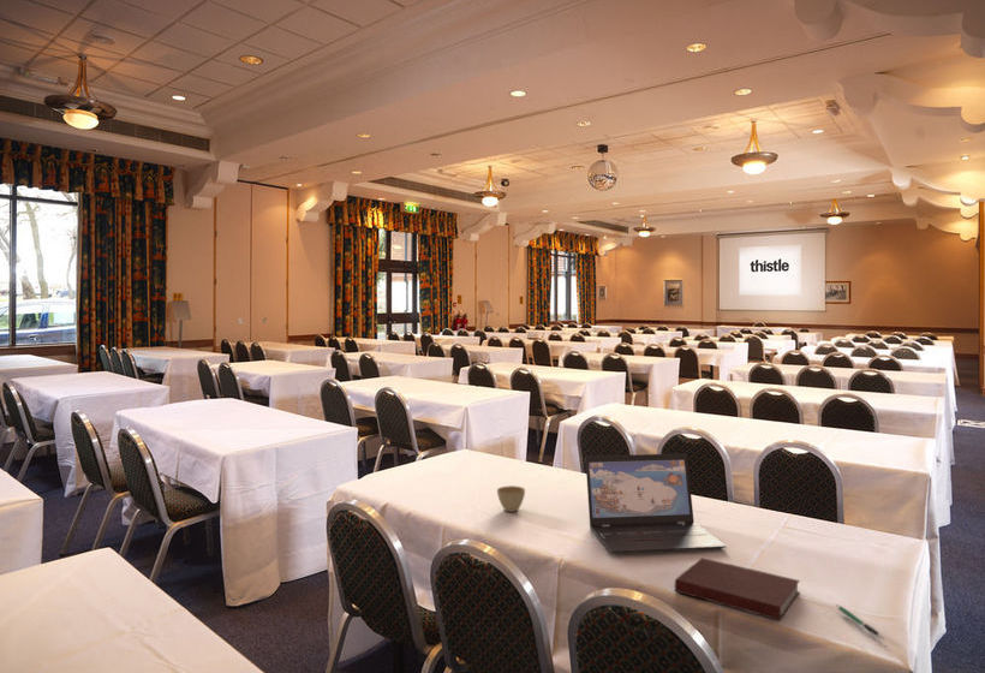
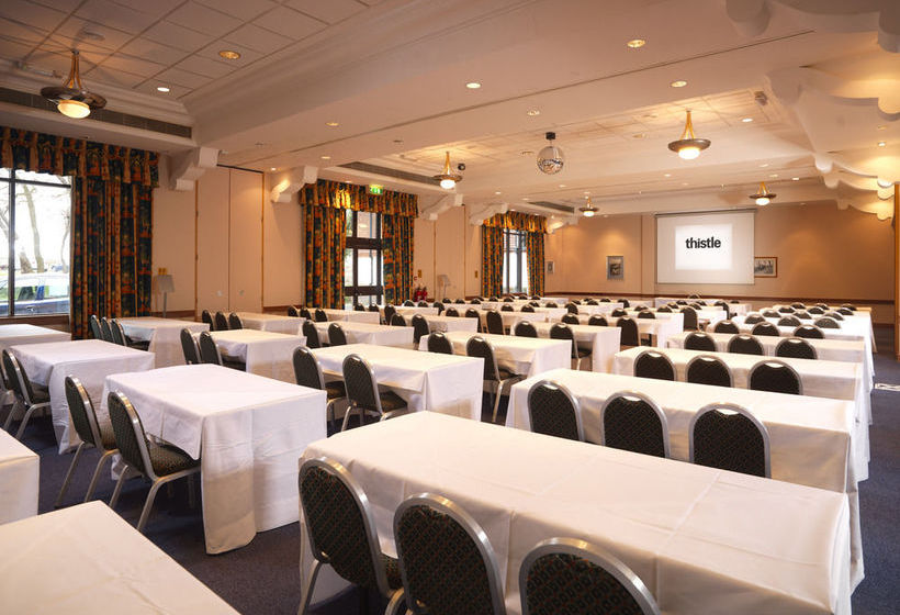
- flower pot (511, 499)
- notebook (736, 585)
- pen (859, 620)
- laptop (651, 500)
